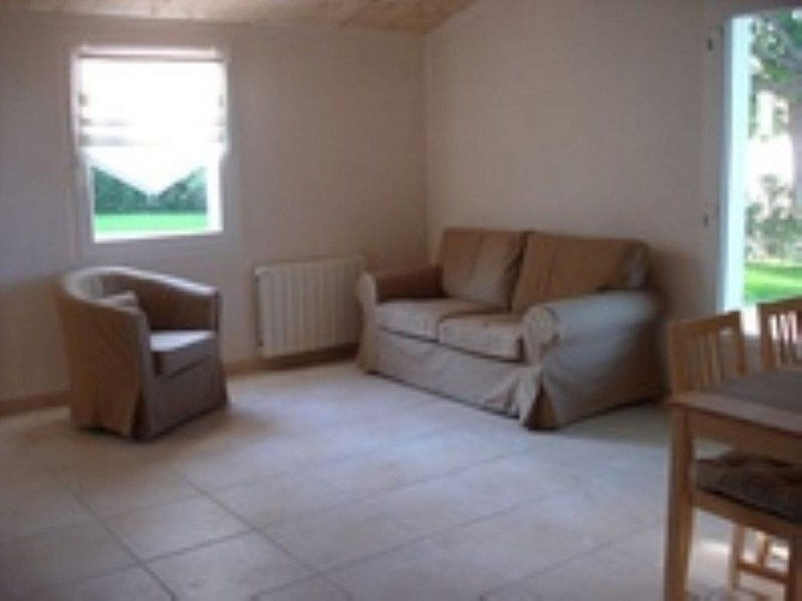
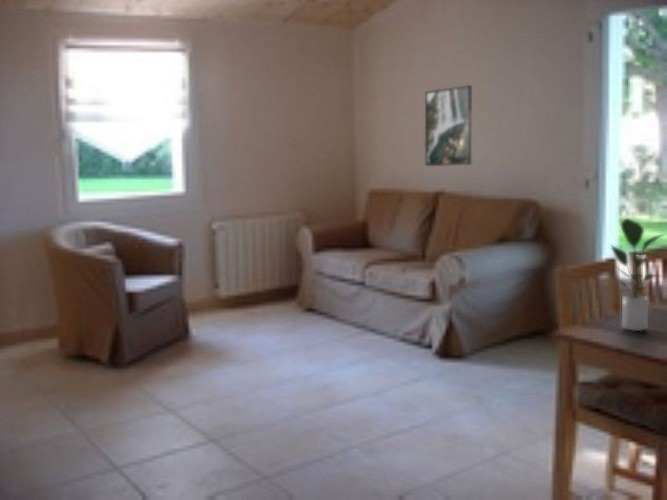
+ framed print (447, 127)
+ potted plant (633, 274)
